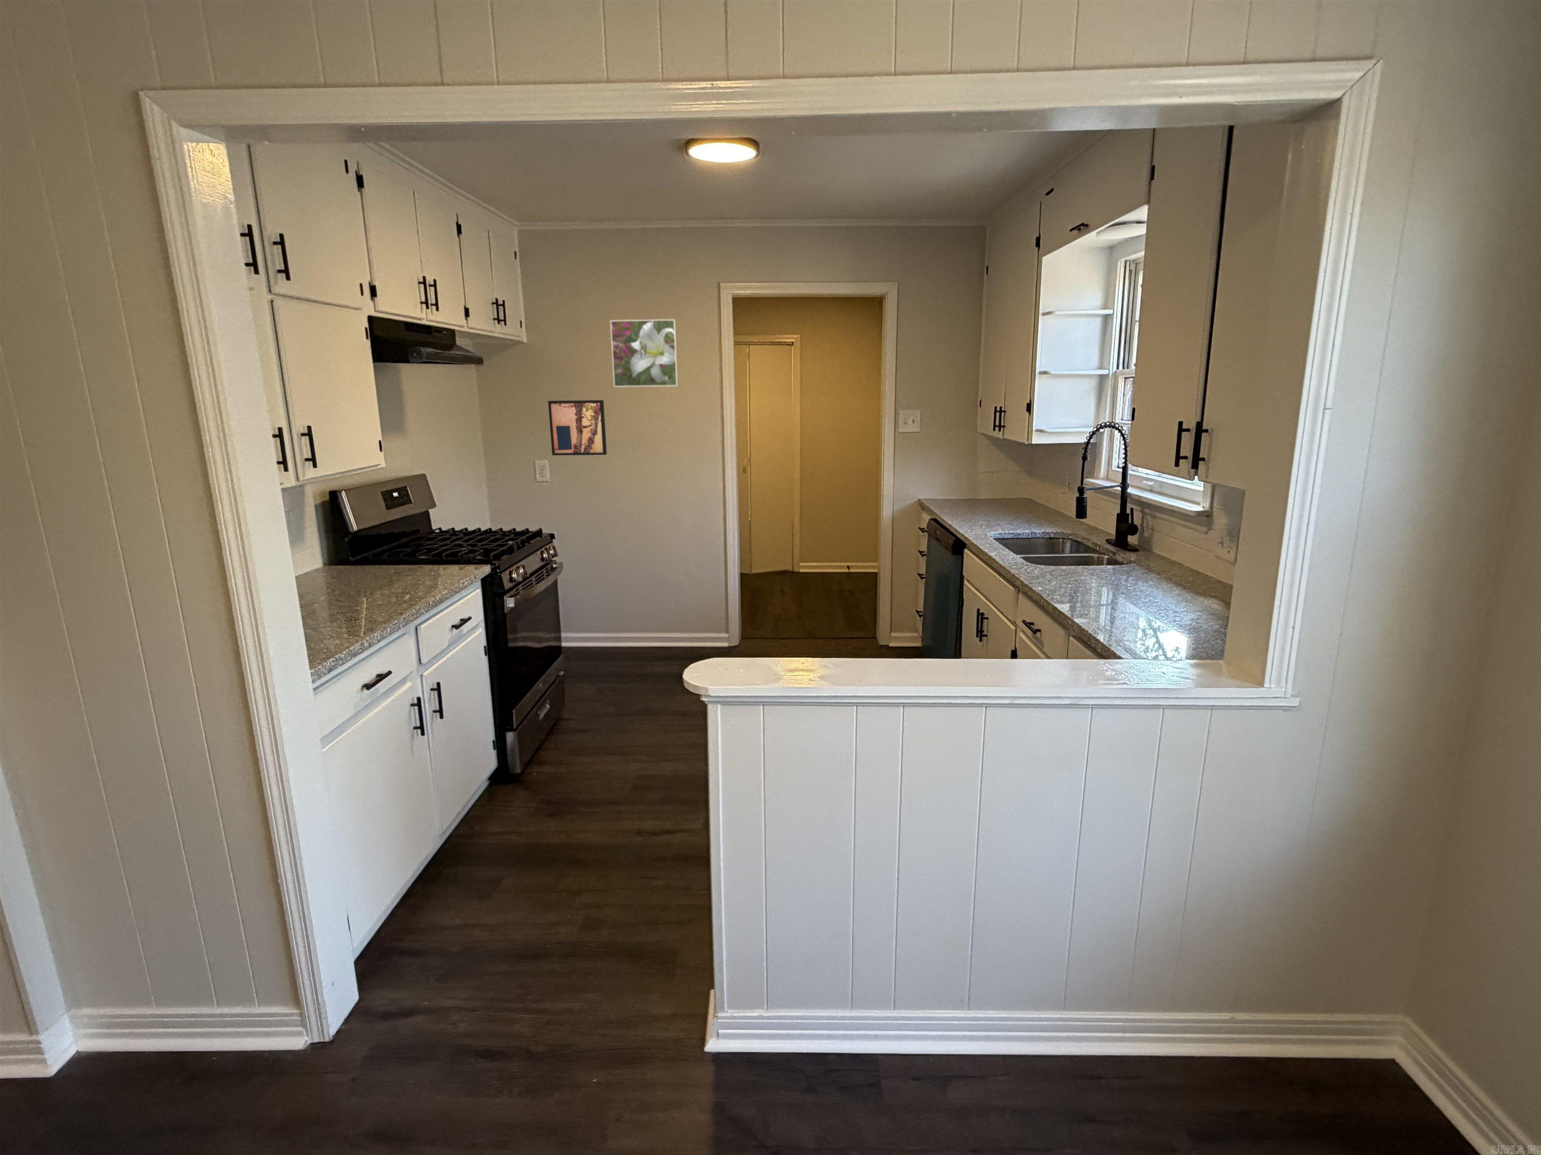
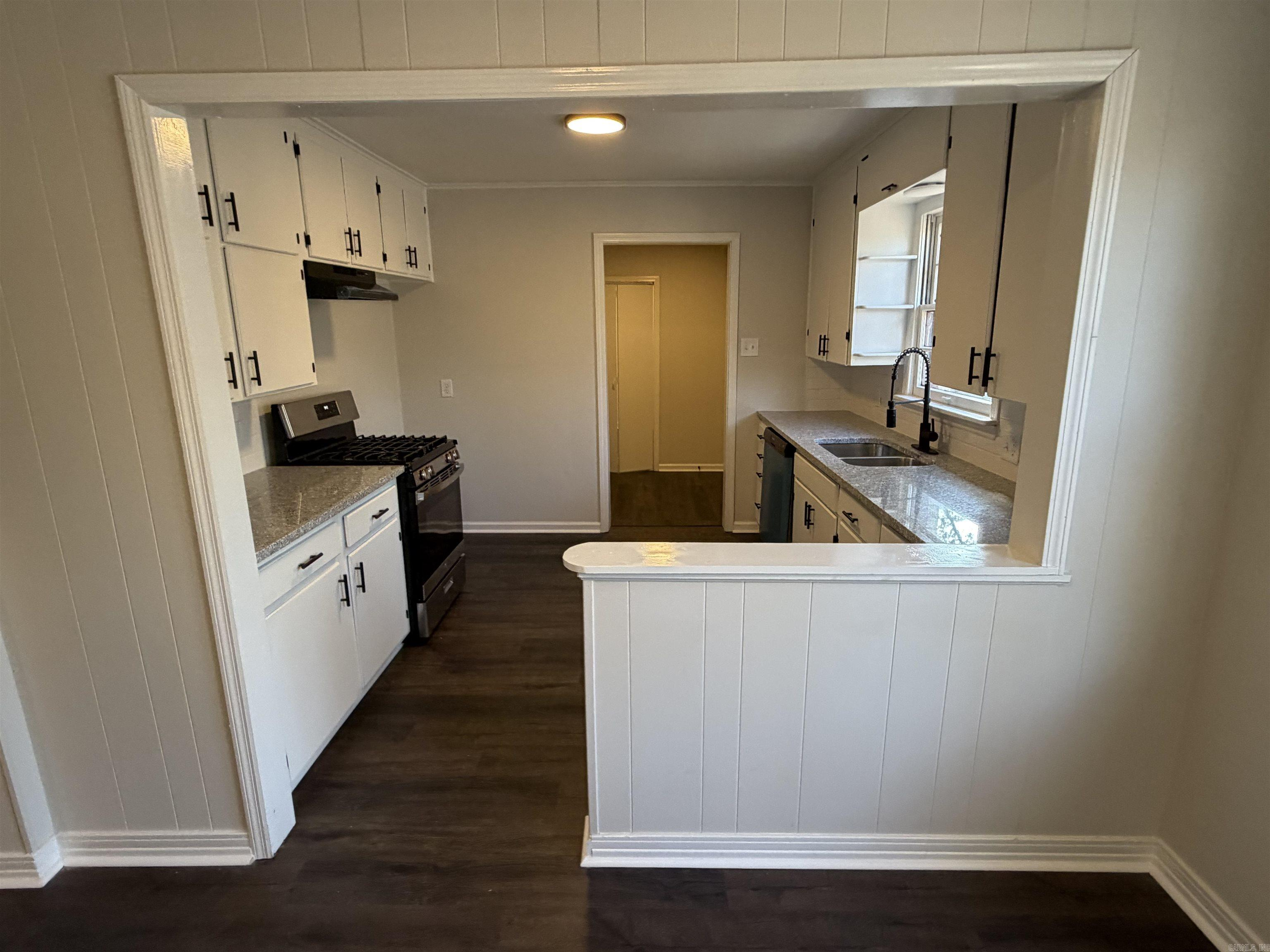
- wall art (578, 427)
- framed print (644, 353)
